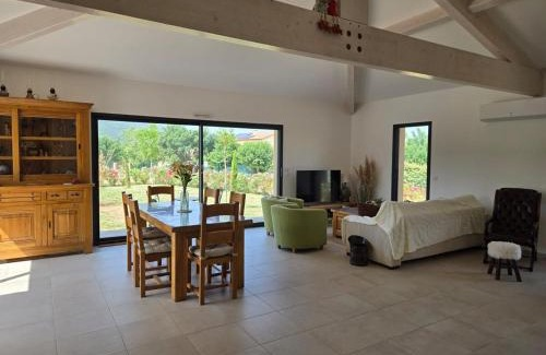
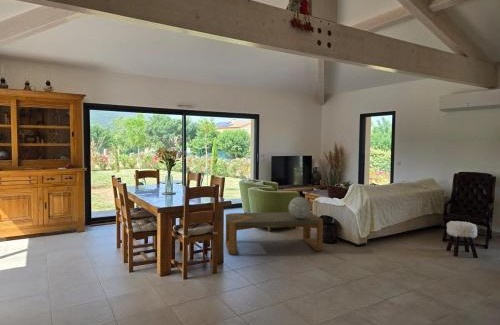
+ coffee table (270, 225)
+ decorative sphere (299, 207)
